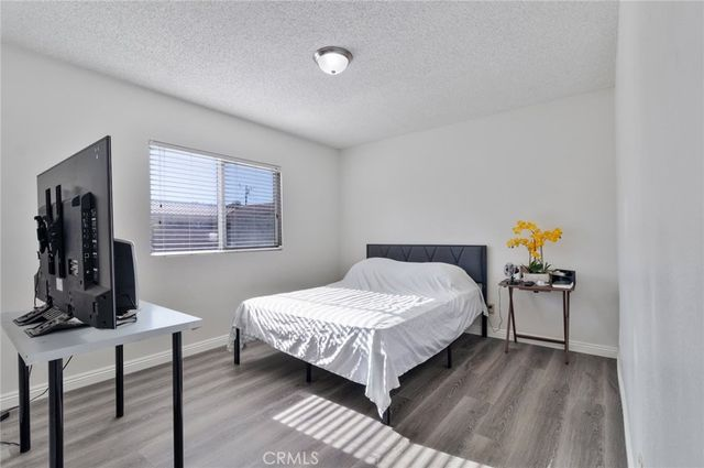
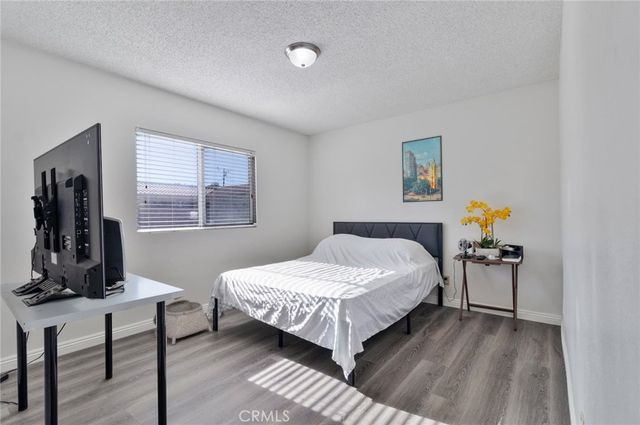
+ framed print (421, 170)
+ basket (179, 316)
